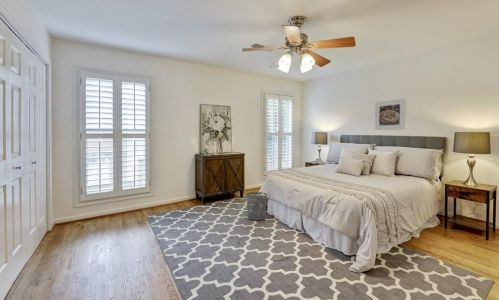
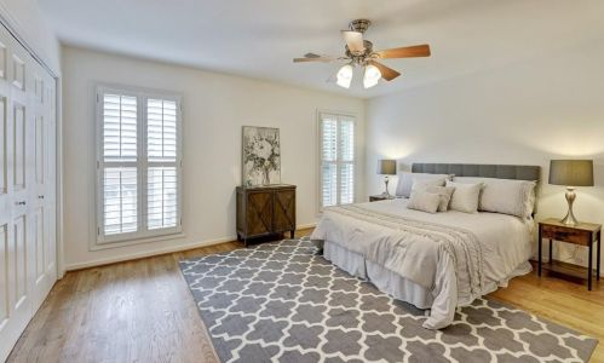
- waste bin (256, 205)
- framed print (389, 115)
